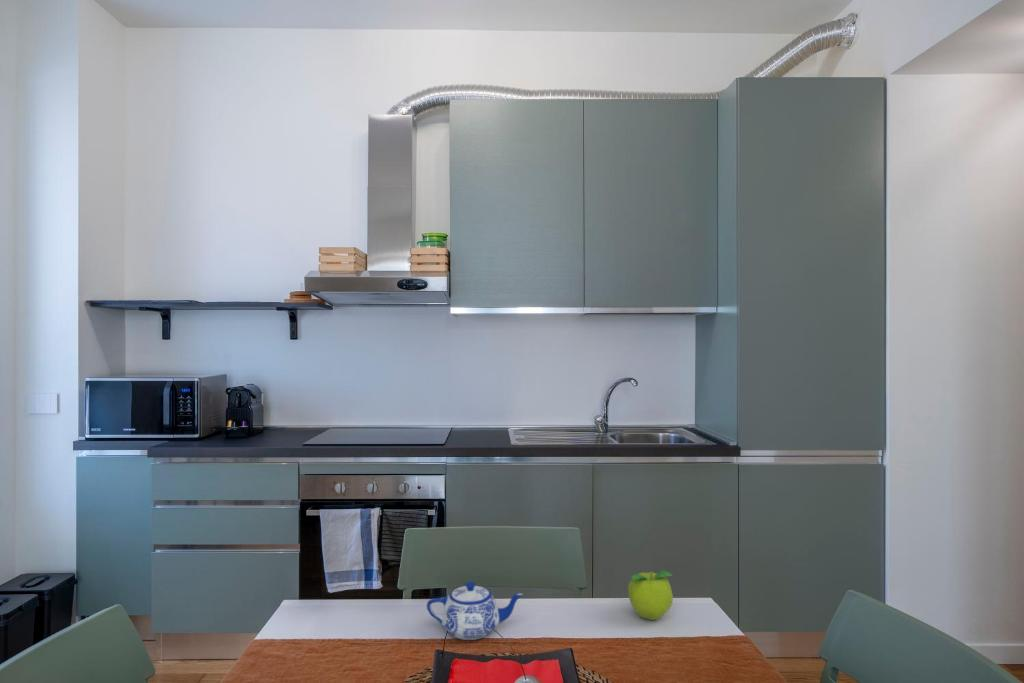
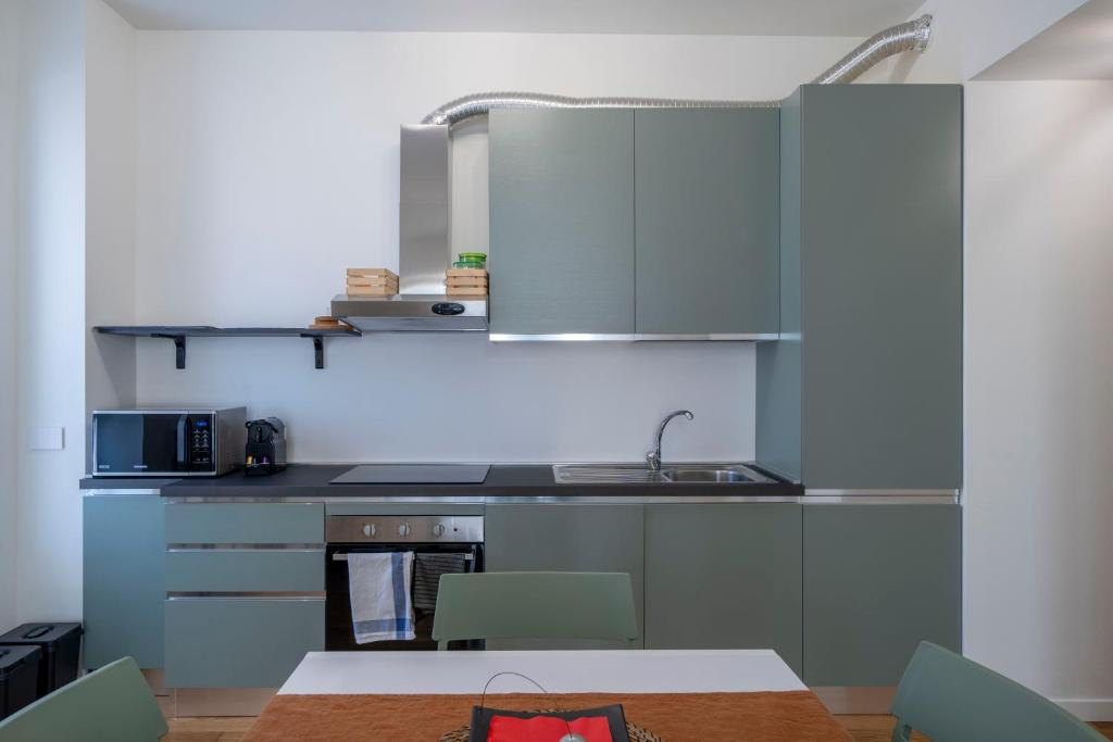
- teapot (475, 606)
- fruit (650, 593)
